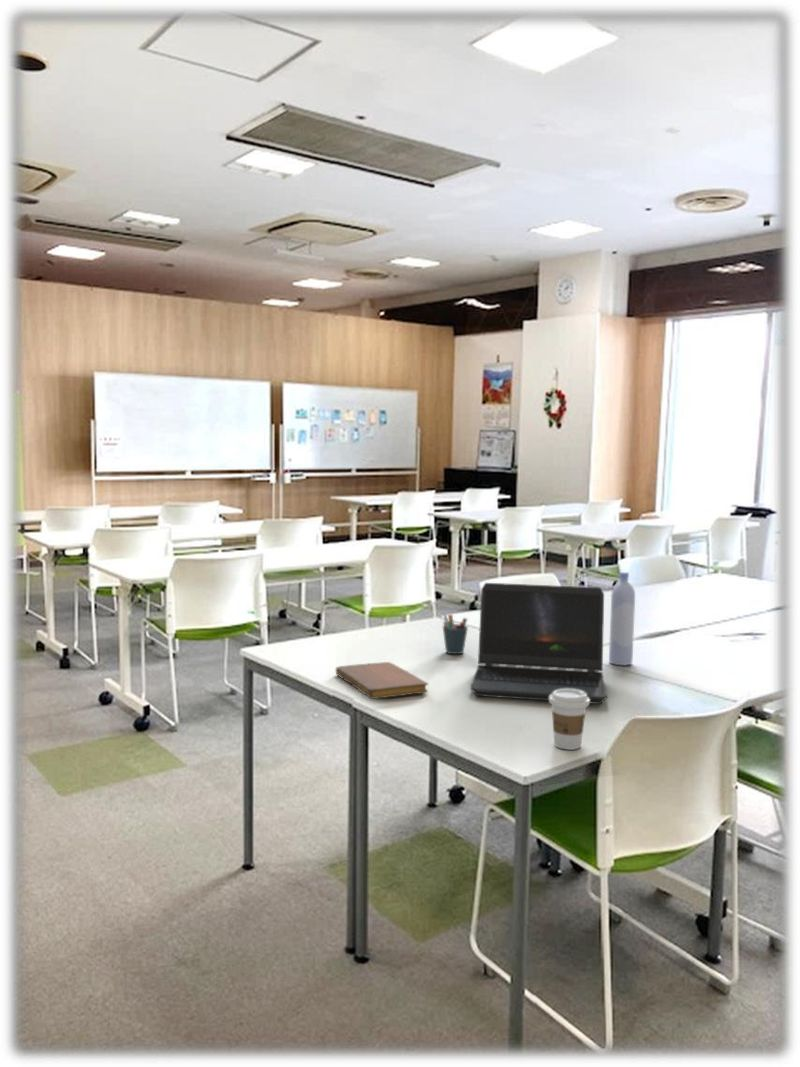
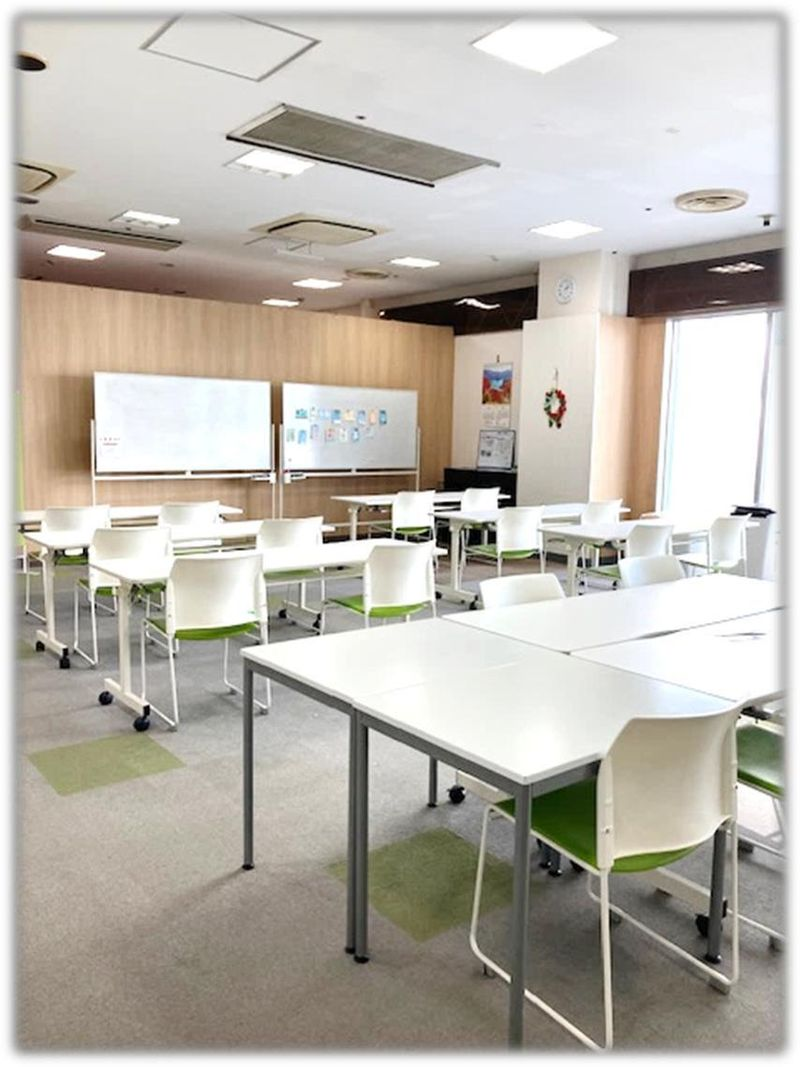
- bottle (622, 617)
- laptop computer (539, 639)
- notebook (380, 679)
- pen holder (454, 632)
- coffee cup (568, 719)
